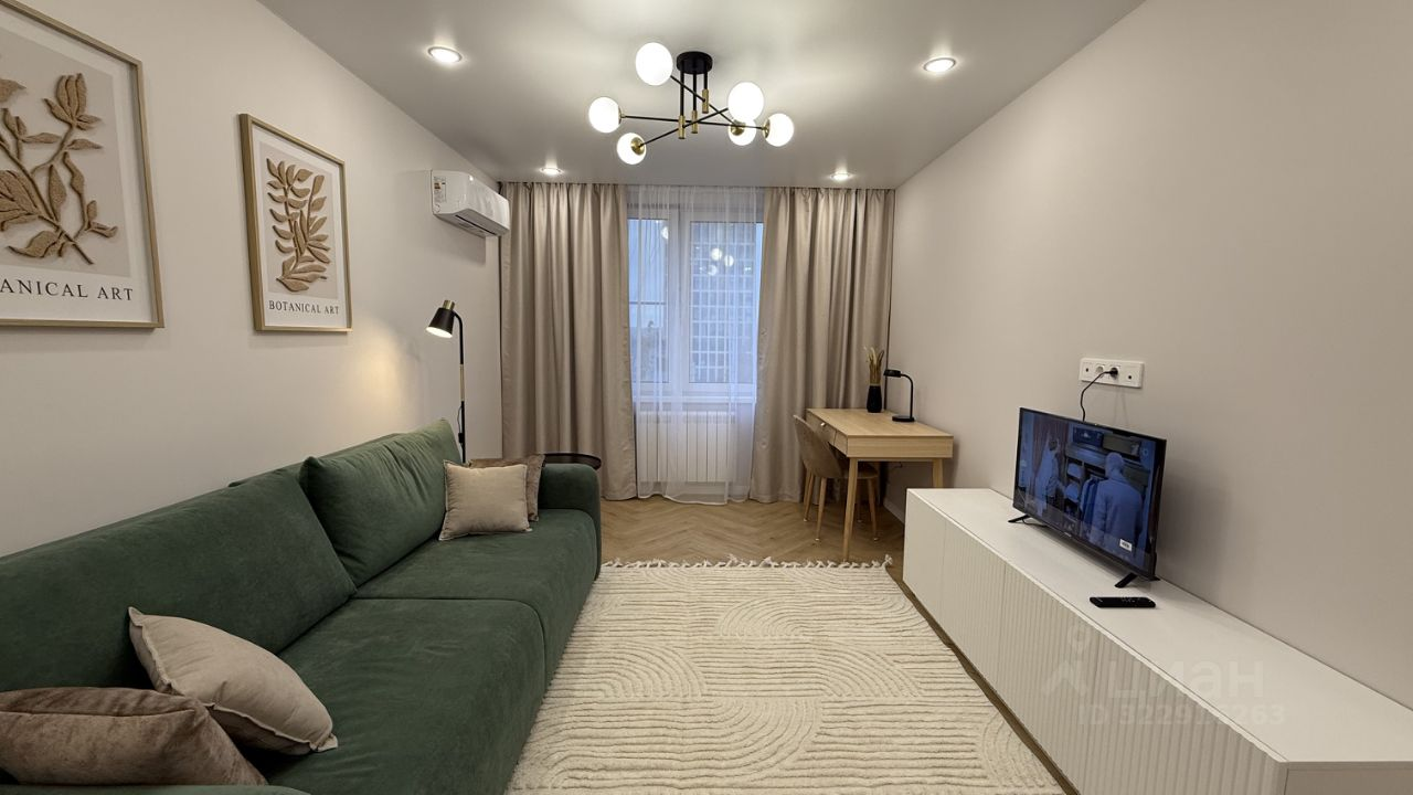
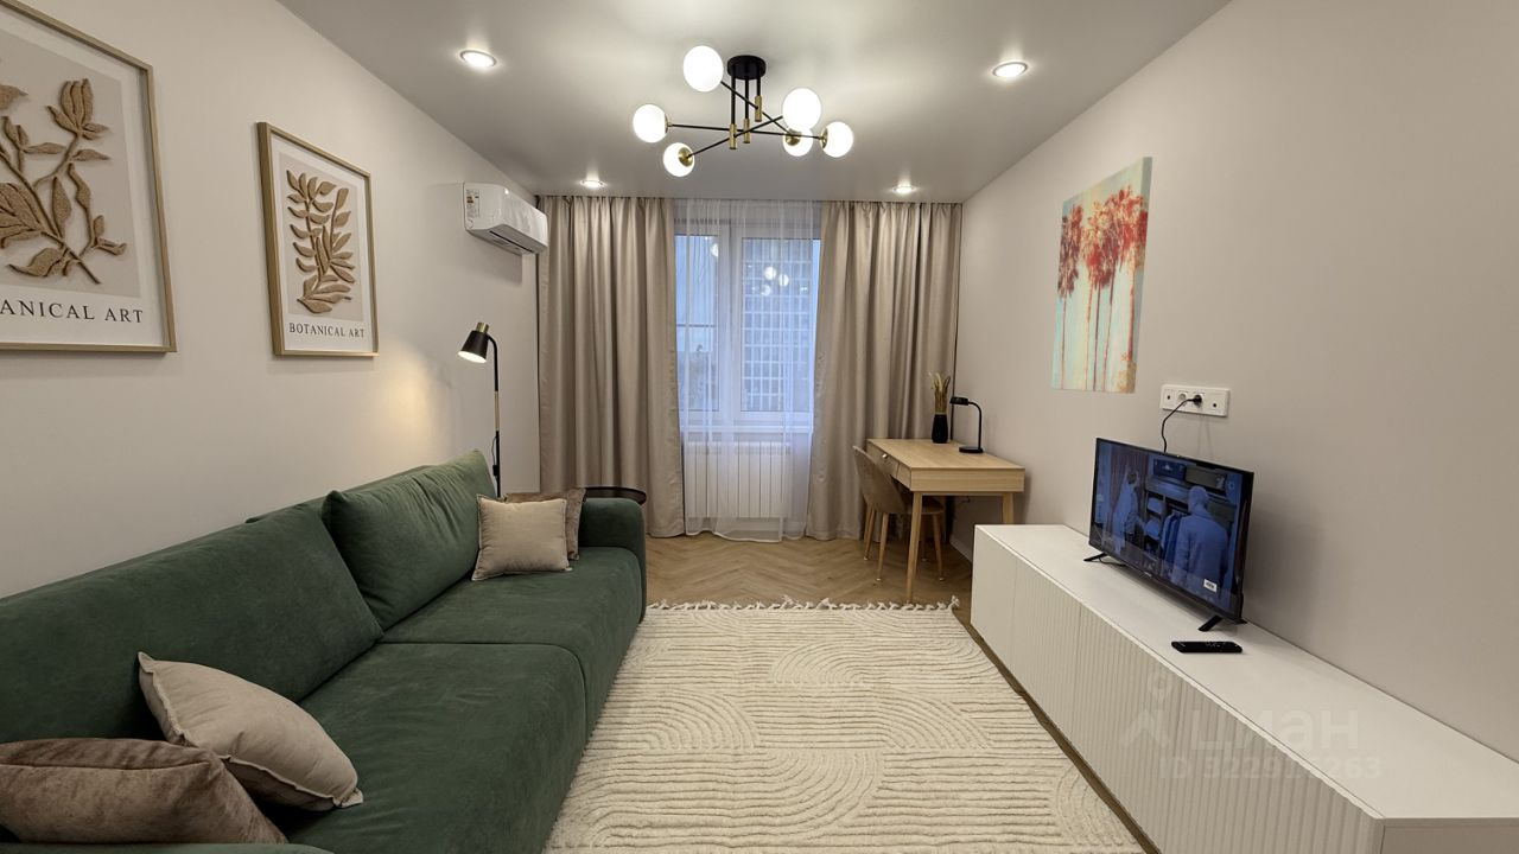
+ wall art (1094, 288)
